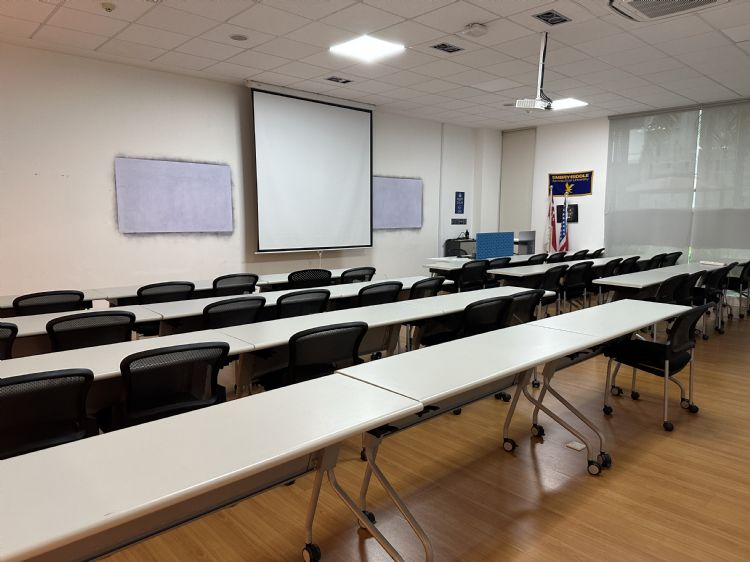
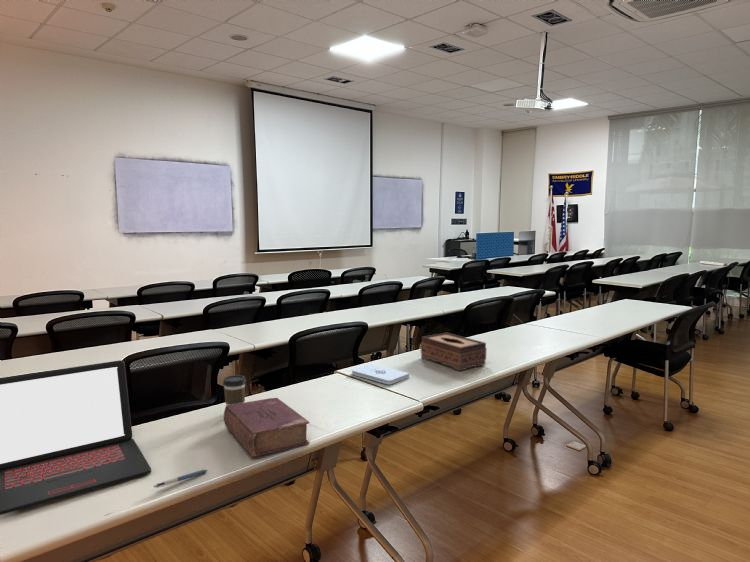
+ notepad (379, 373)
+ coffee cup (234, 395)
+ book (265, 424)
+ laptop (64, 427)
+ tissue box (452, 350)
+ pen (182, 478)
